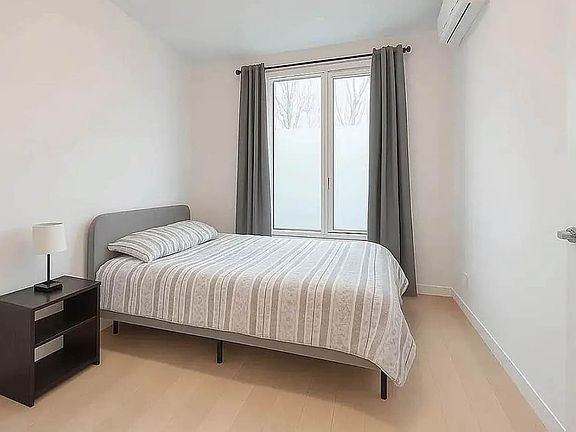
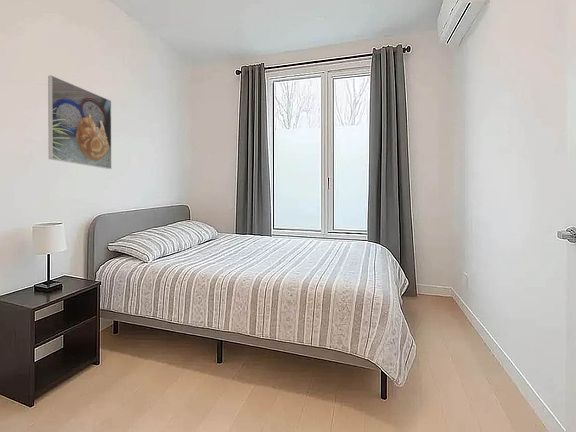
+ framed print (82, 127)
